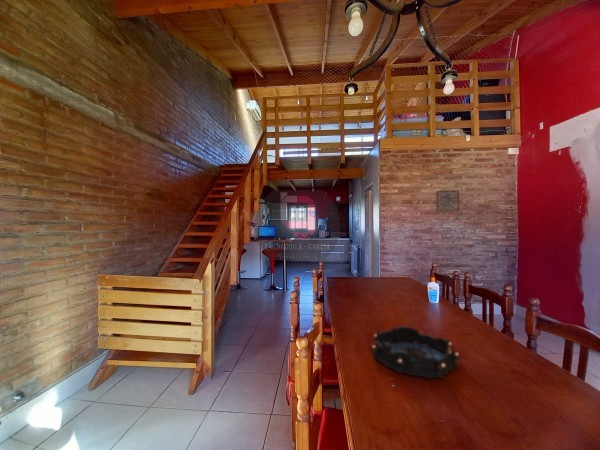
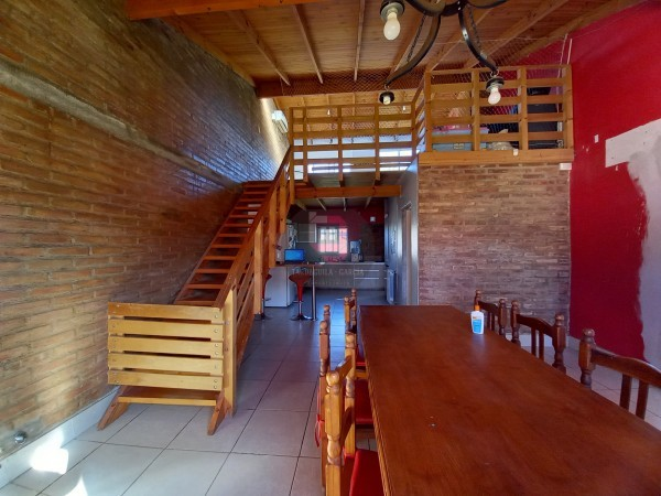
- decorative bowl (412, 346)
- wall art (447, 201)
